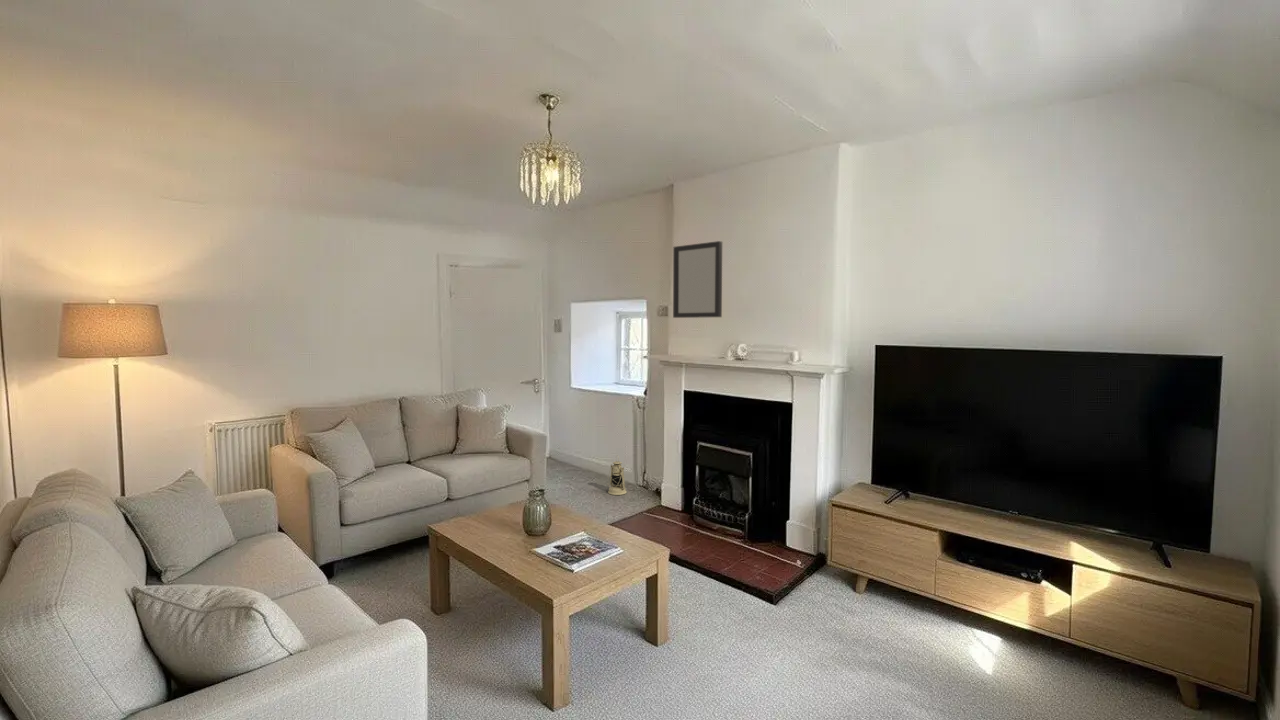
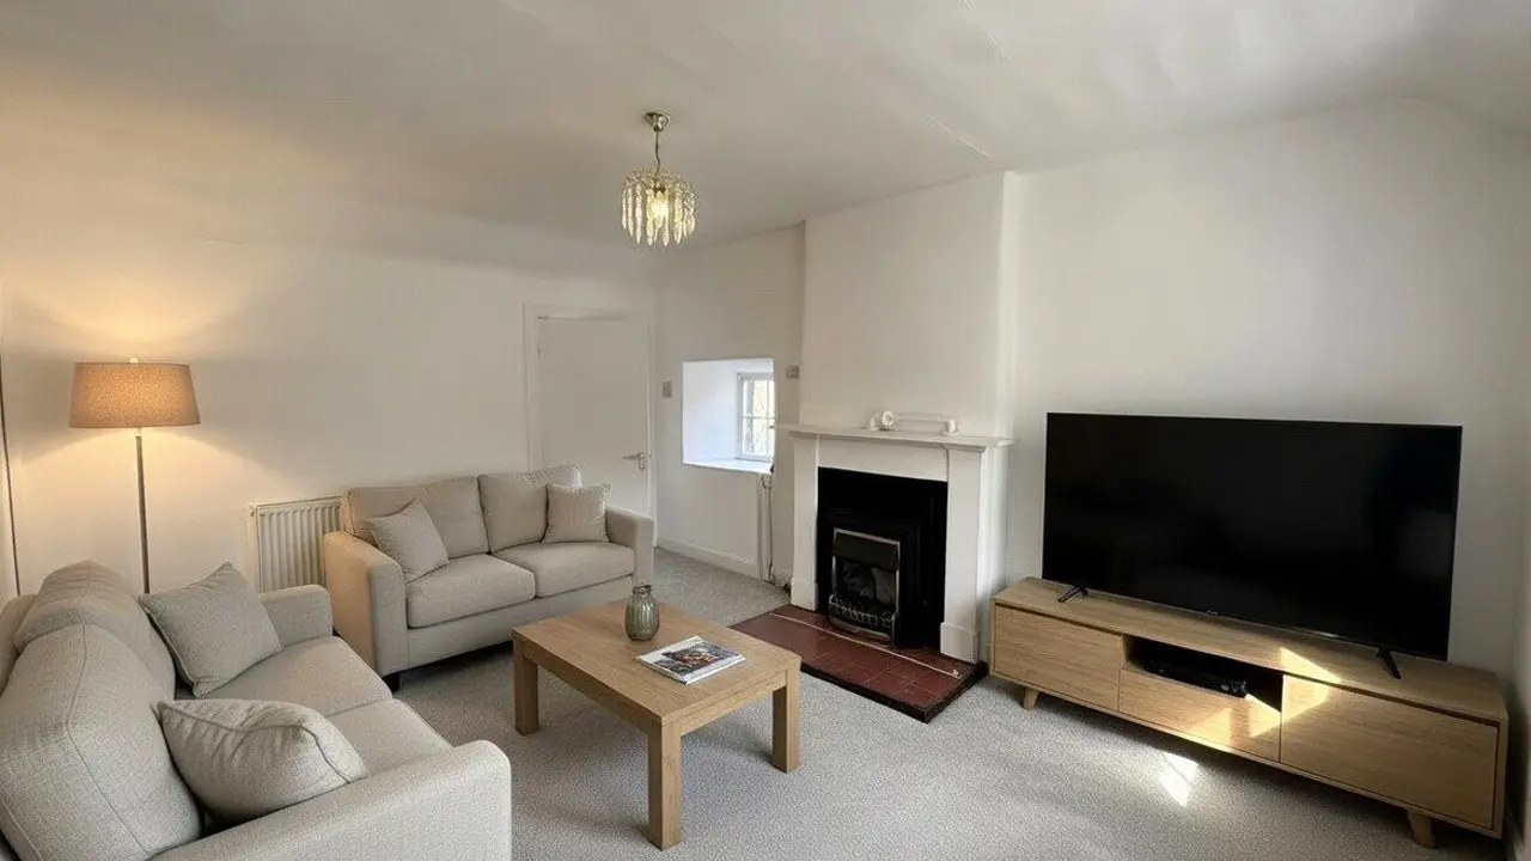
- home mirror (697, 281)
- lantern (617, 473)
